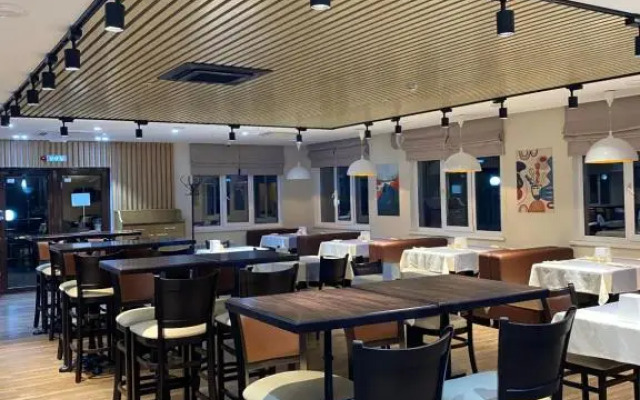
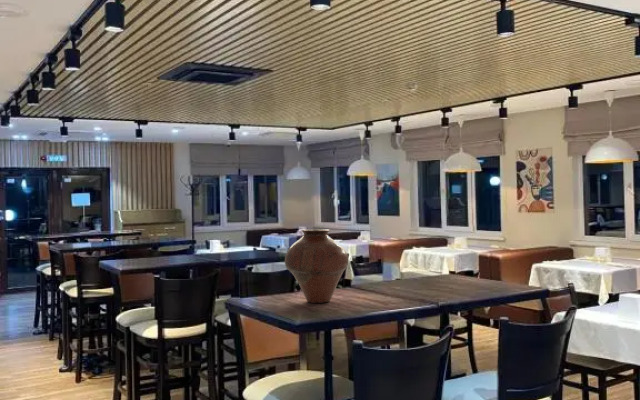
+ vase (316, 265)
